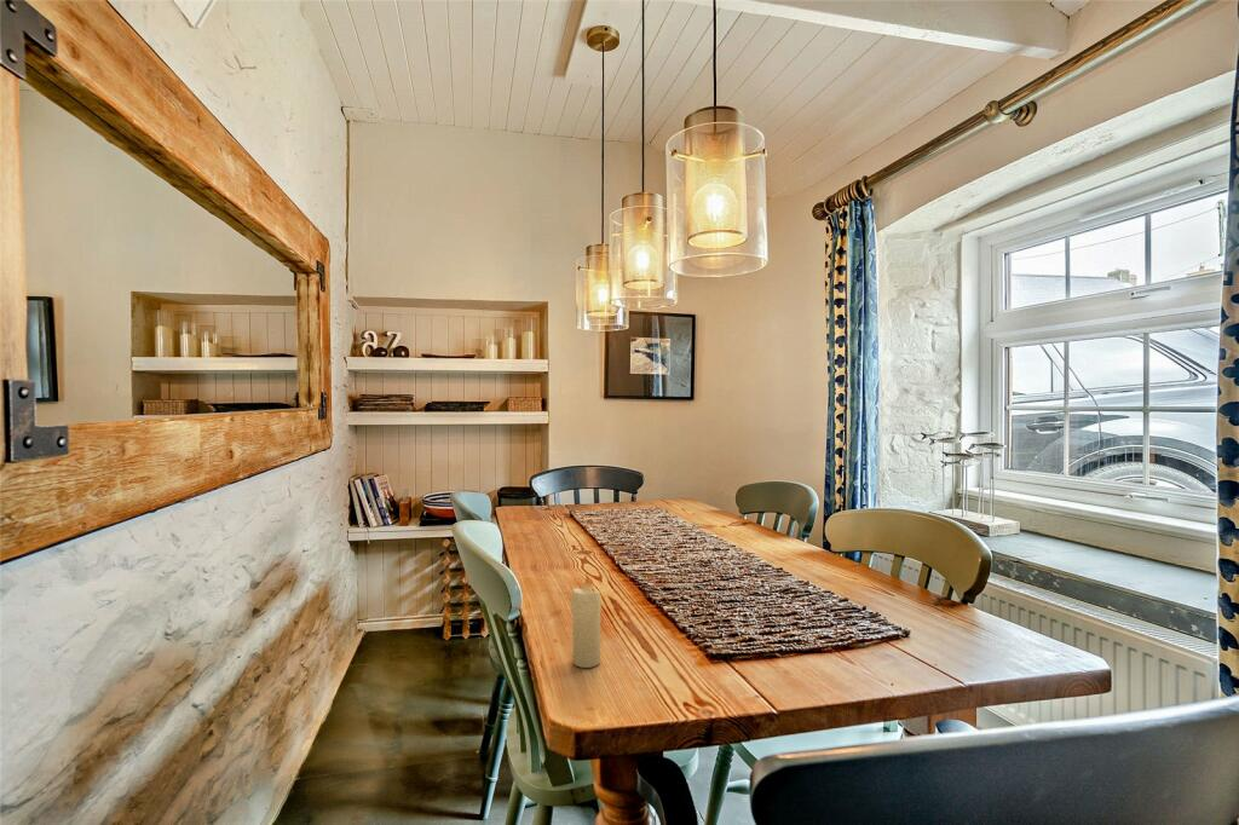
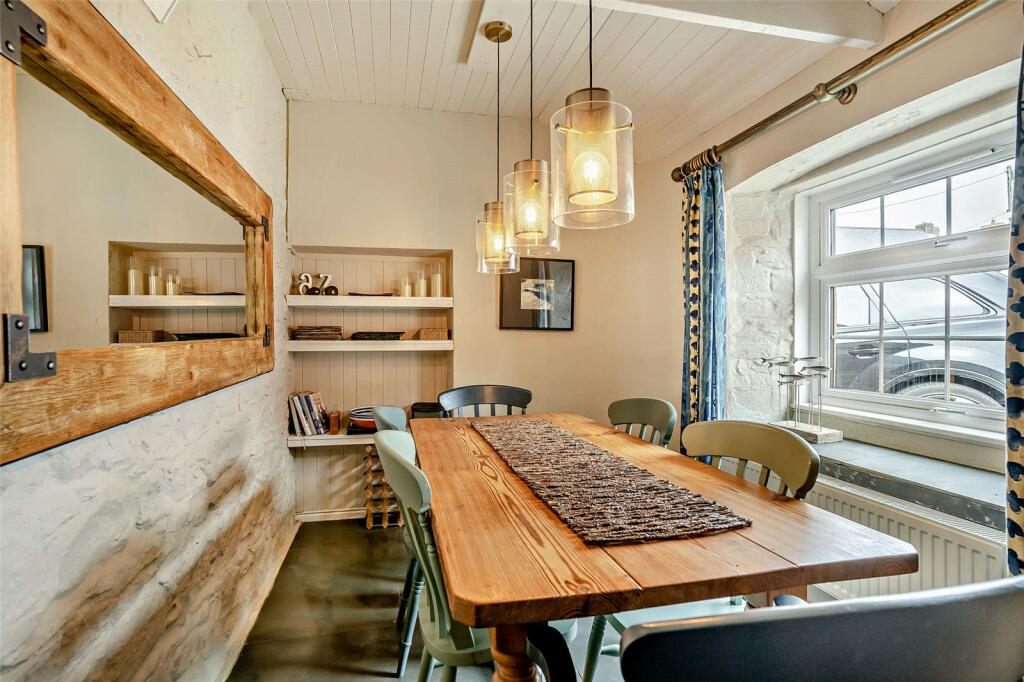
- candle (586, 617)
